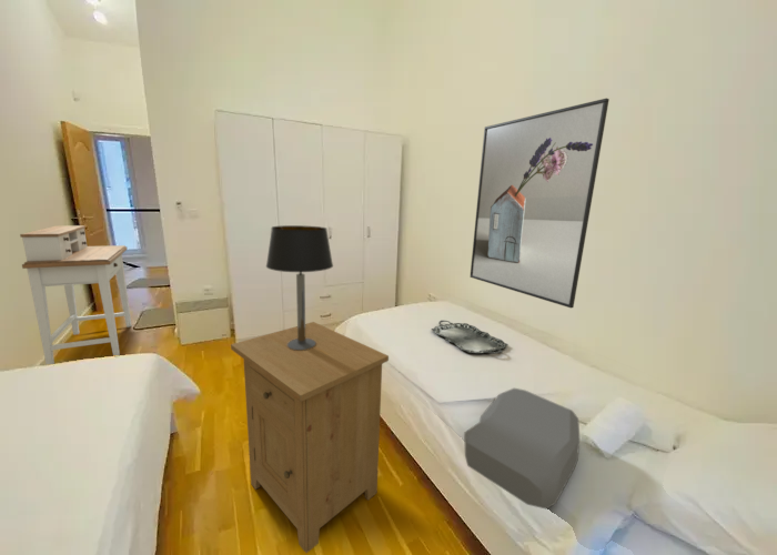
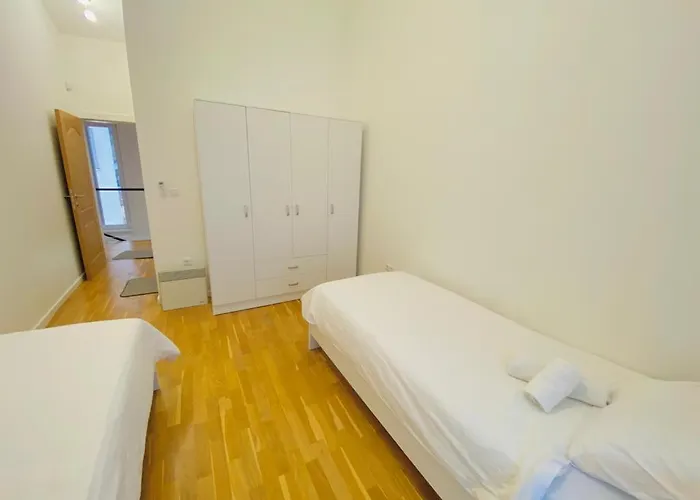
- desk (89, 283)
- serving tray (467, 336)
- table lamp (301, 287)
- cushion (525, 438)
- nightstand (309, 423)
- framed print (524, 208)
